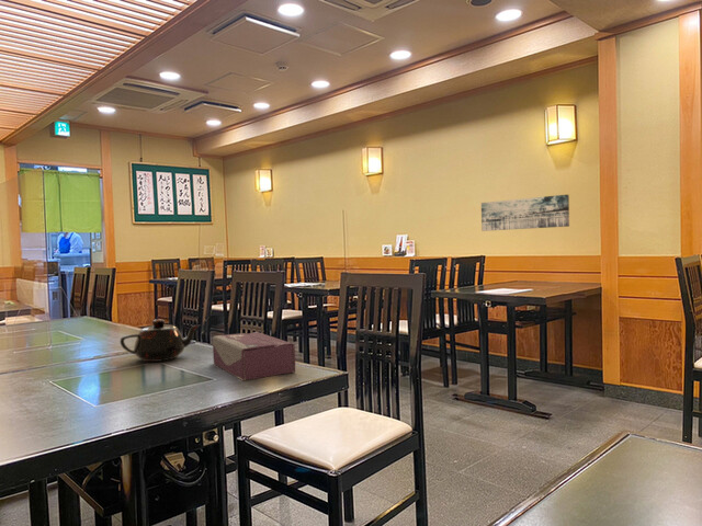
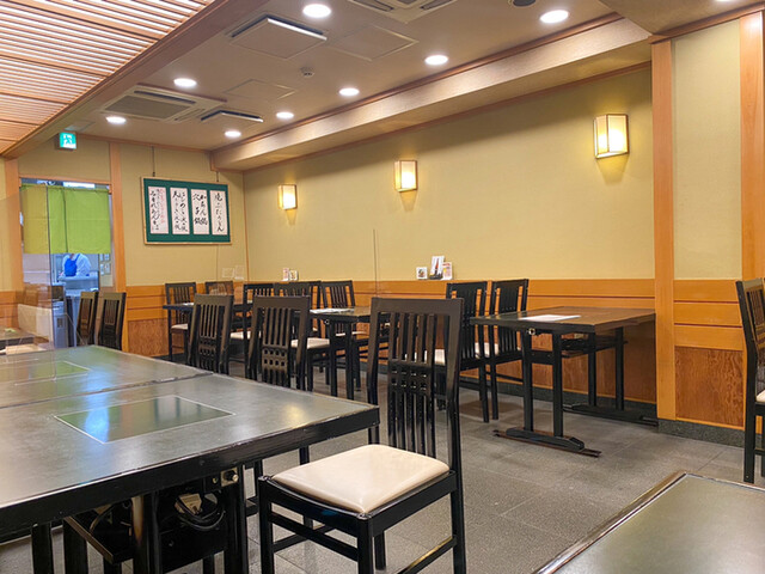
- wall art (522, 214)
- tissue box (252, 353)
- teapot (161, 339)
